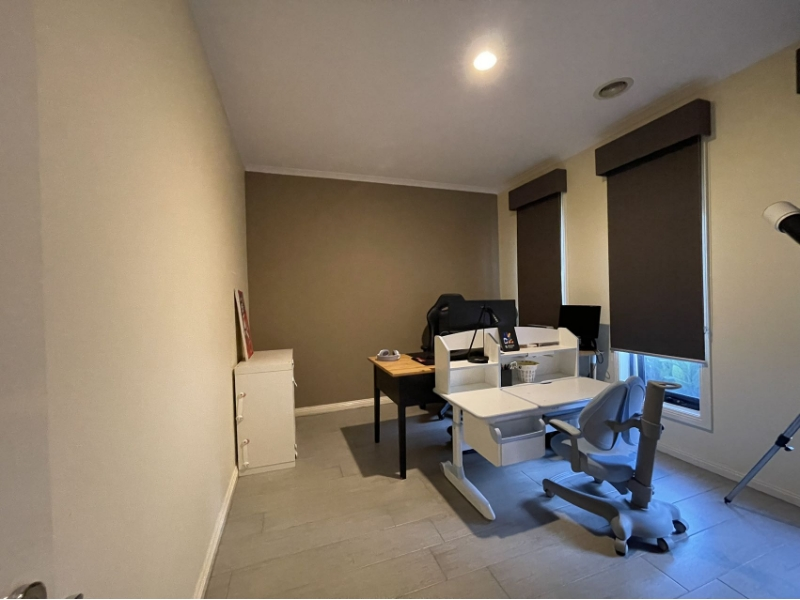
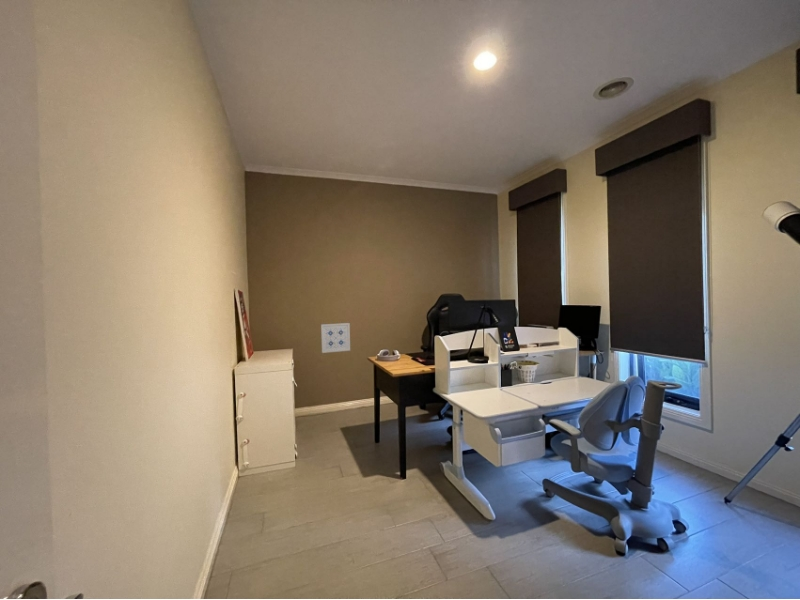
+ wall art (335, 337)
